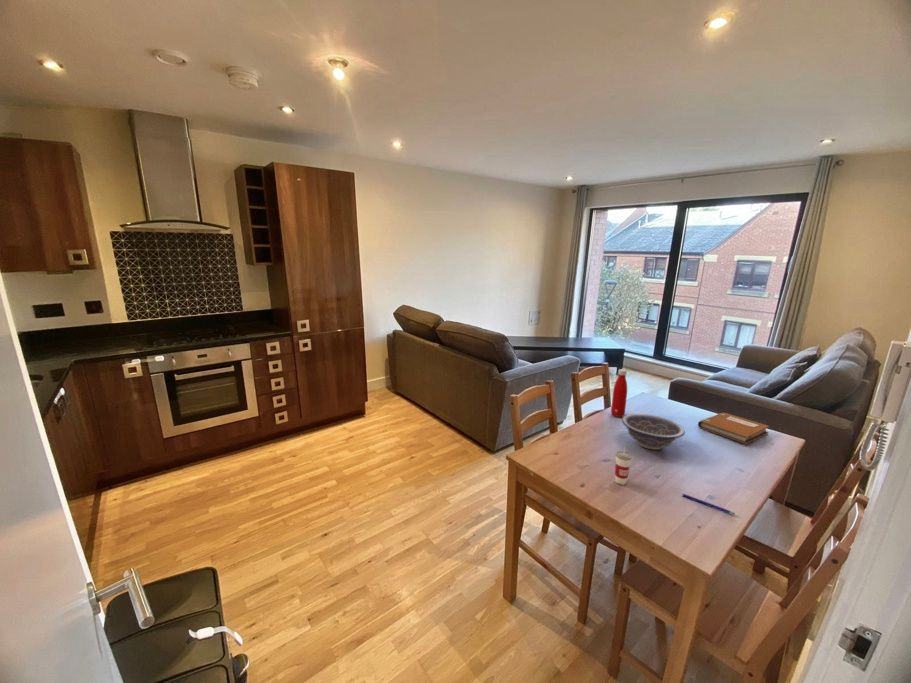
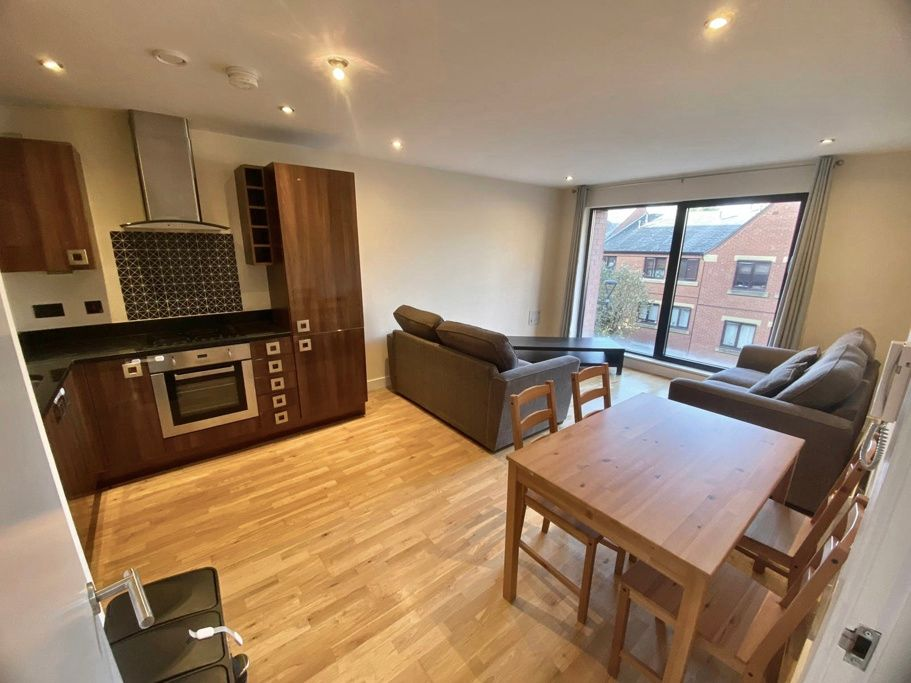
- decorative bowl (650, 434)
- bottle (620, 392)
- pen (707, 504)
- cup (622, 463)
- notebook (733, 426)
